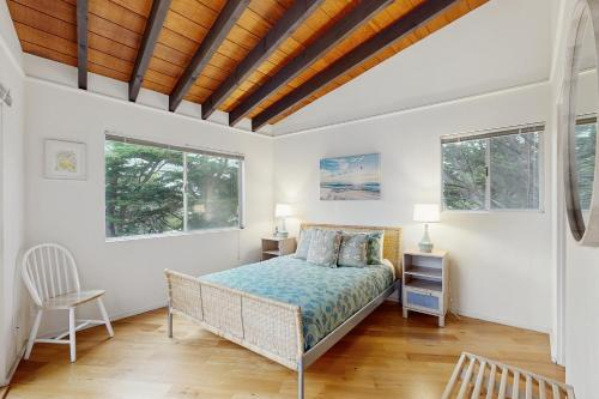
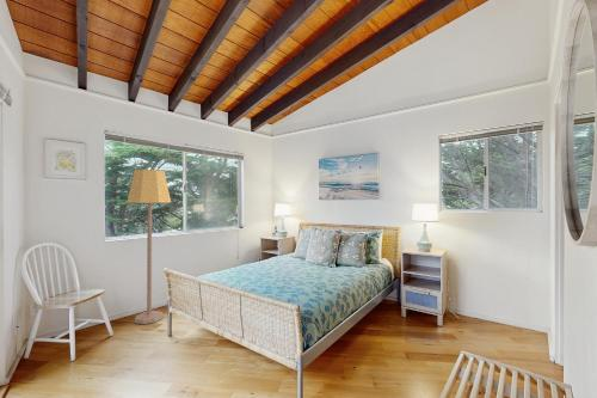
+ lamp (149, 244)
